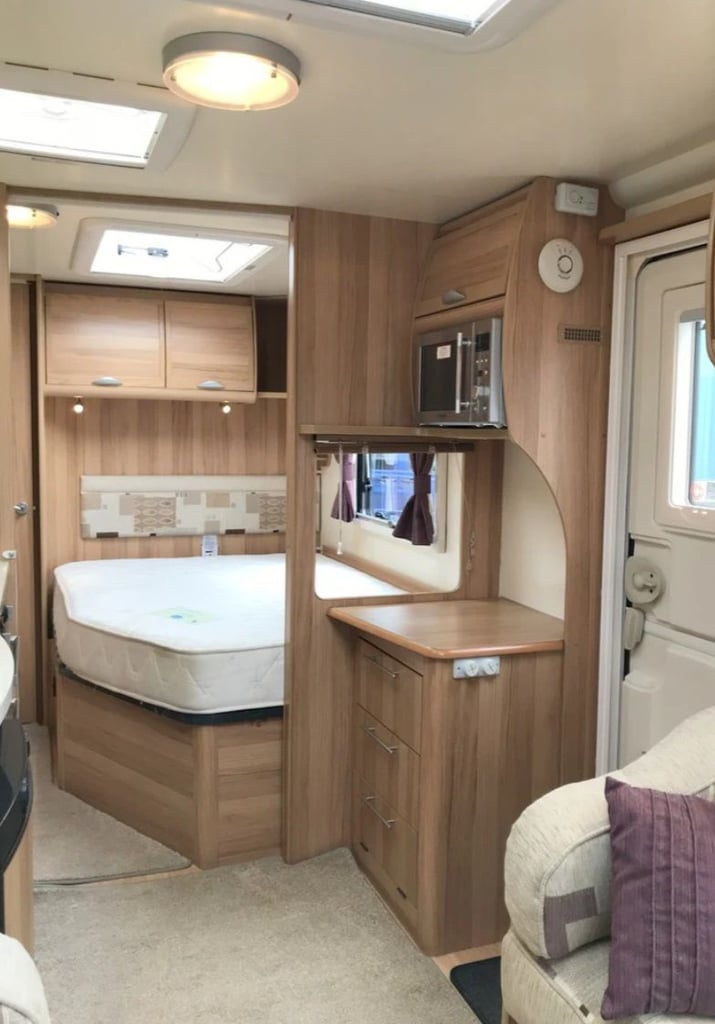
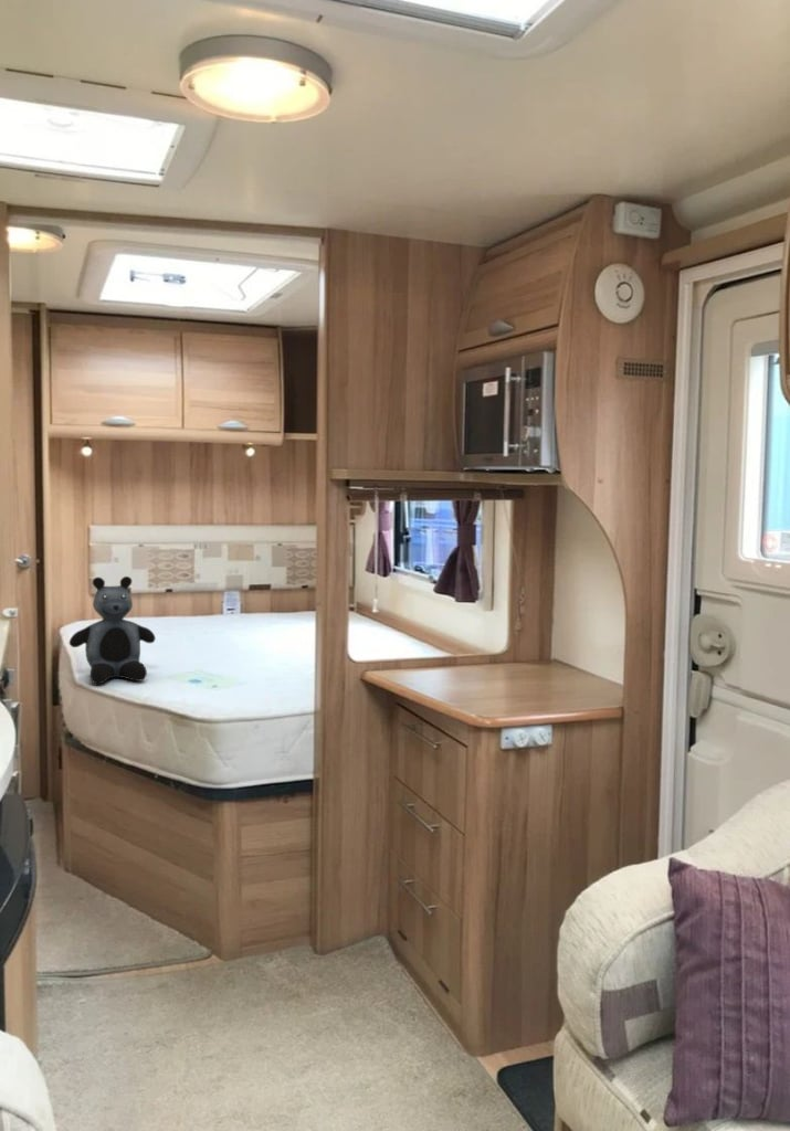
+ teddy bear (115, 628)
